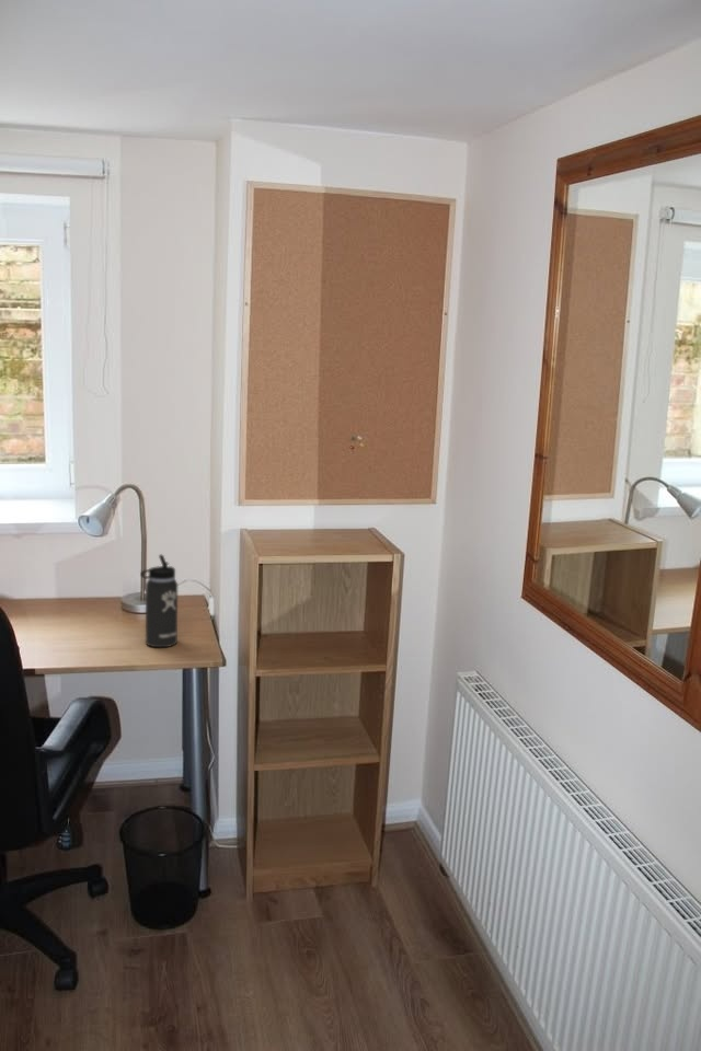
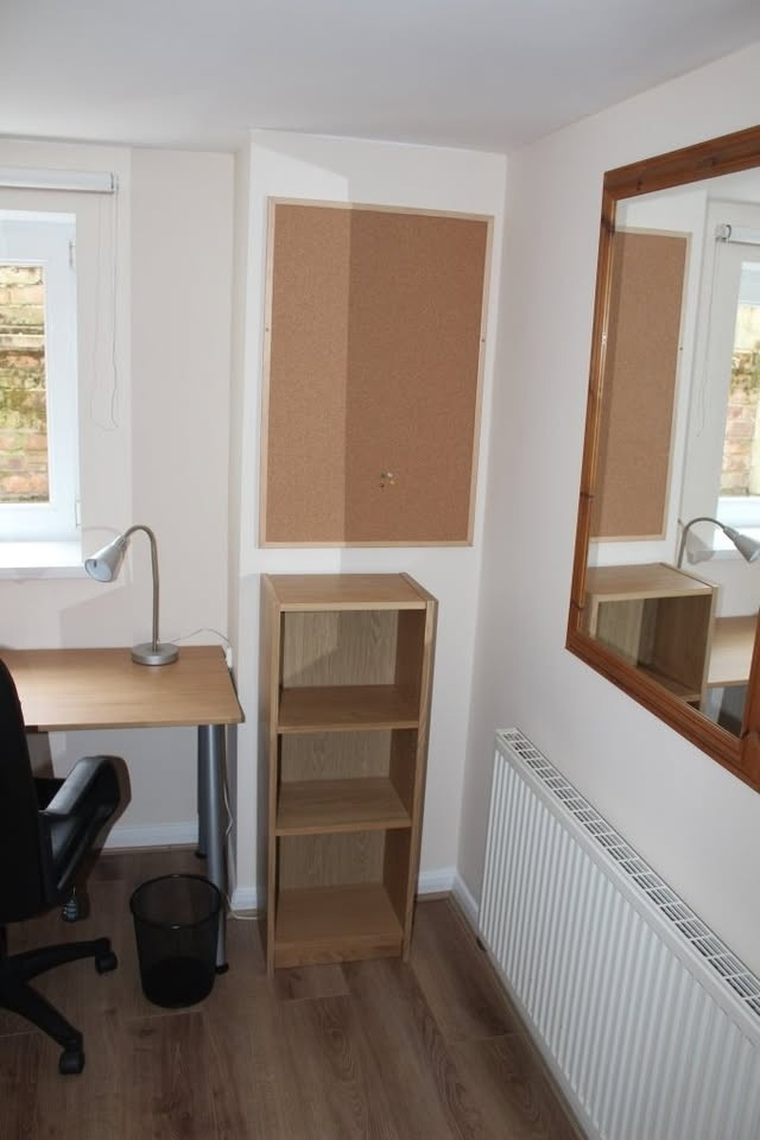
- thermos bottle (158, 599)
